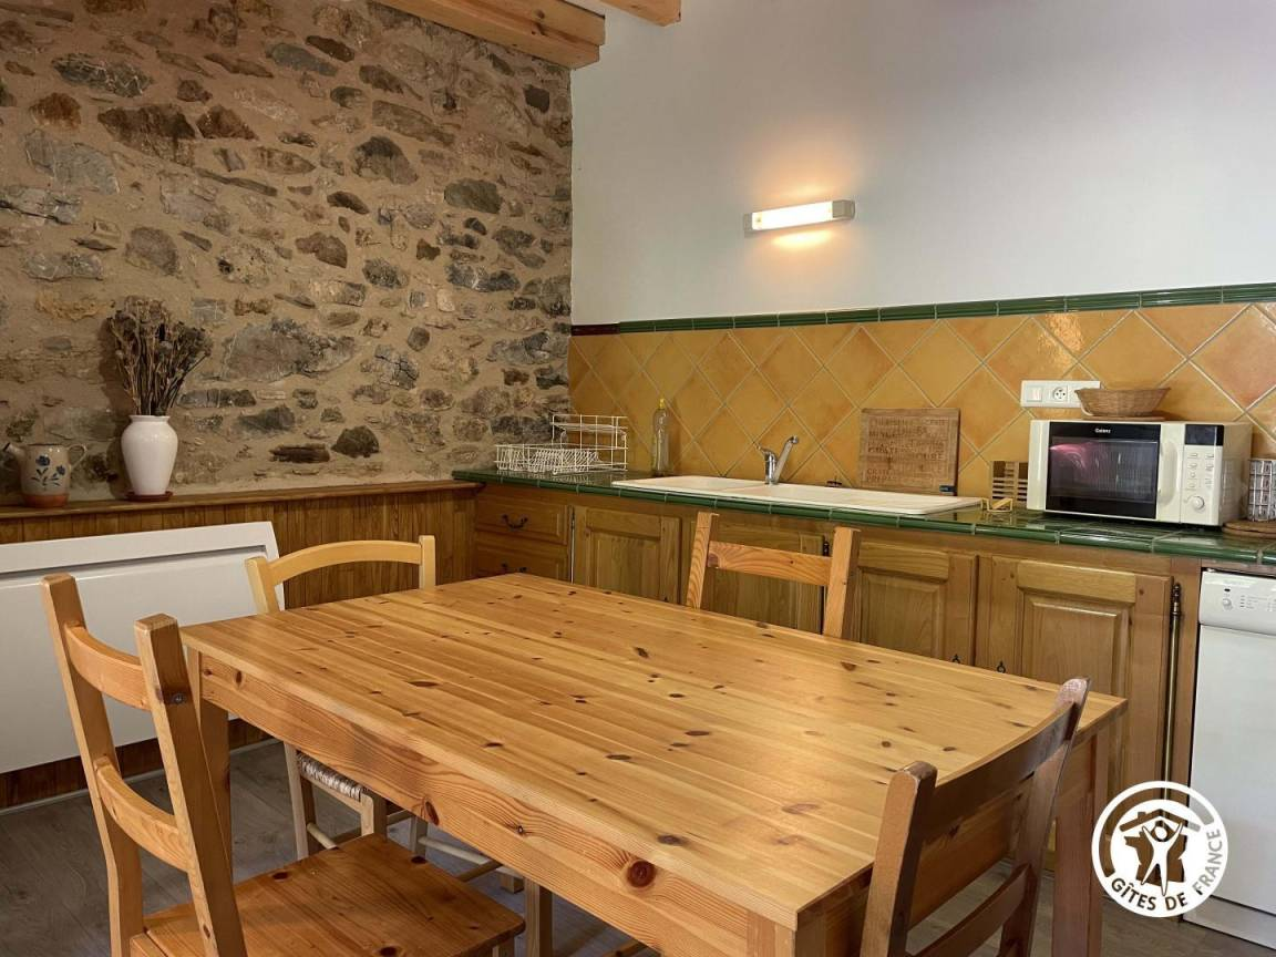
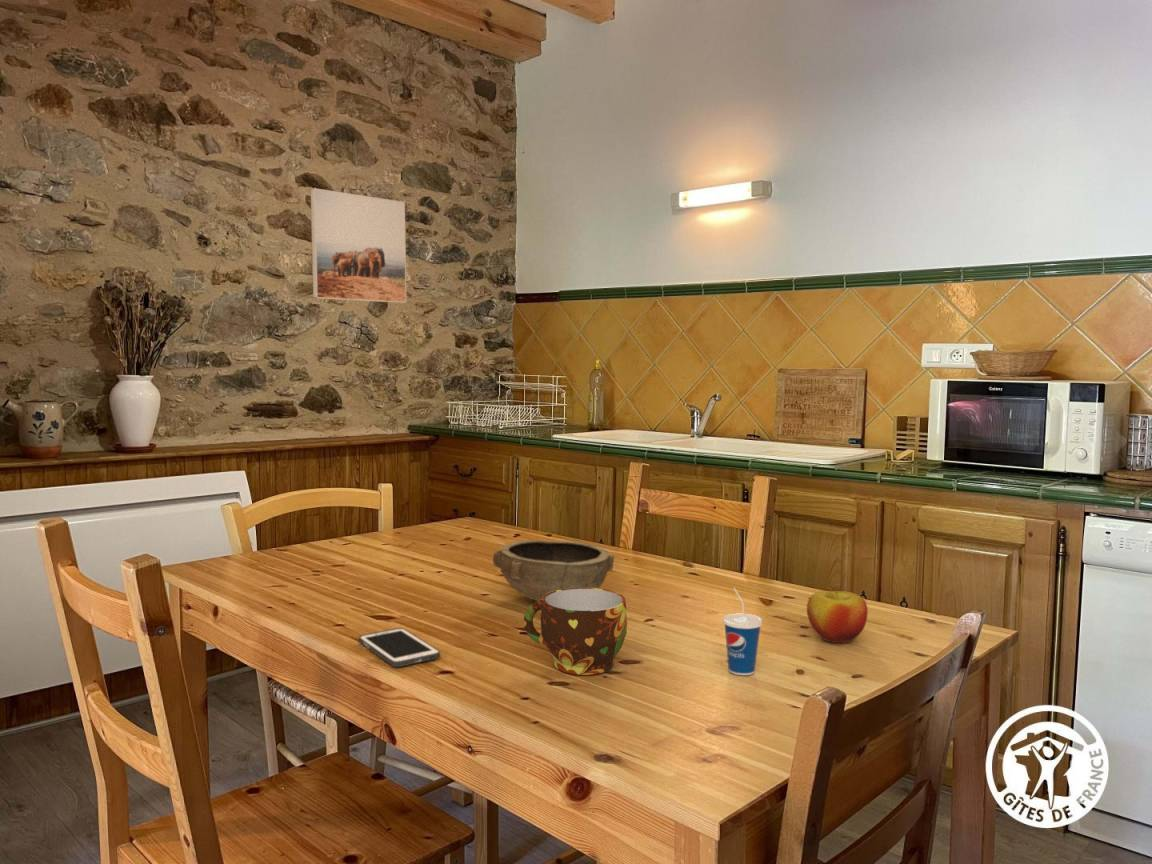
+ cup (742, 630)
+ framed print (360, 248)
+ bowl (556, 573)
+ apple (837, 615)
+ cell phone (398, 646)
+ cup (578, 632)
